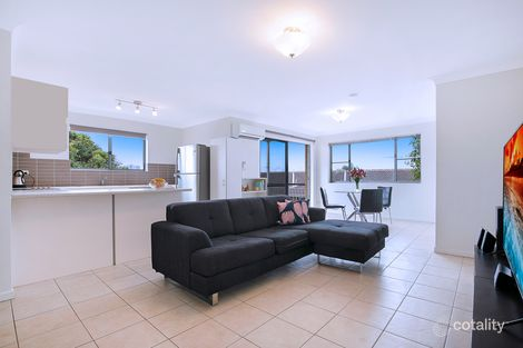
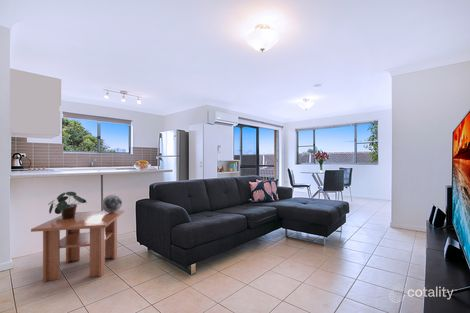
+ coffee table (84, 242)
+ decorative sphere (112, 203)
+ potted plant (68, 204)
